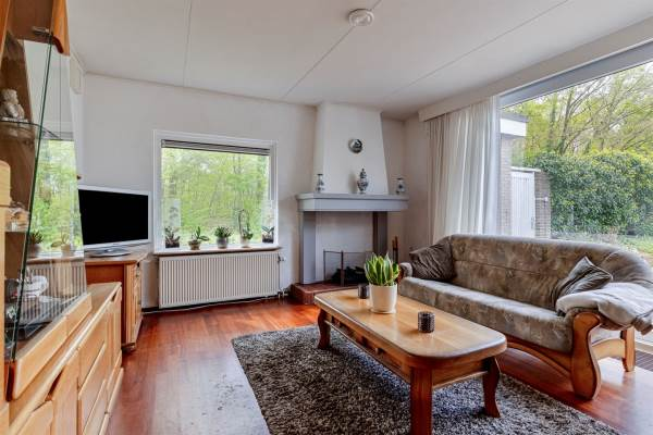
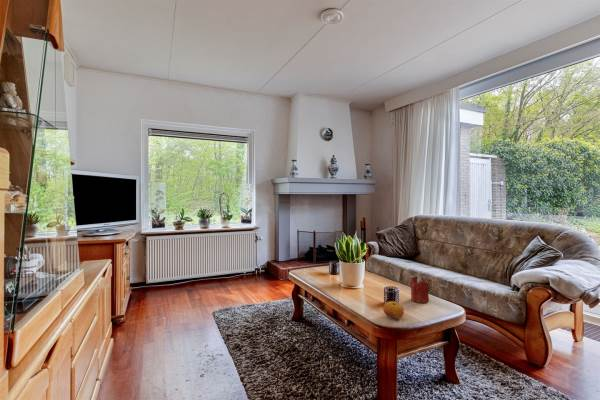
+ fruit (393, 309)
+ candle (419, 288)
